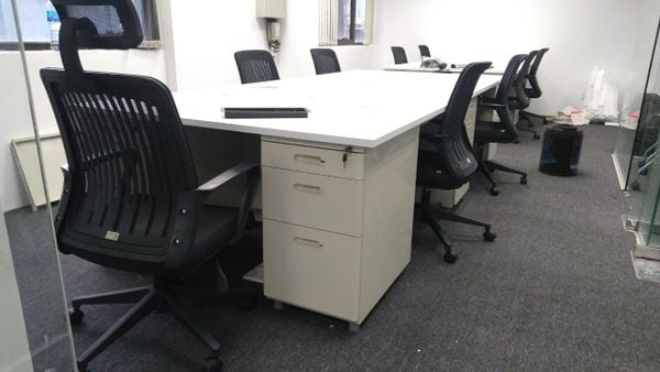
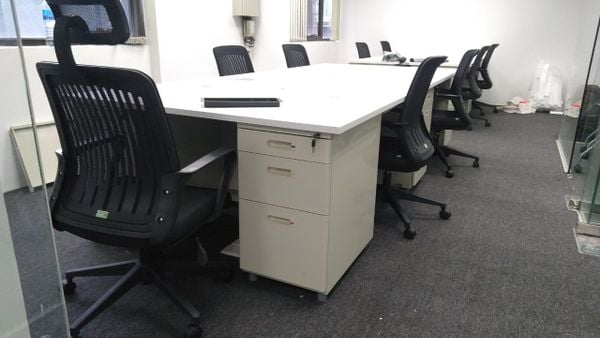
- supplement container (561, 149)
